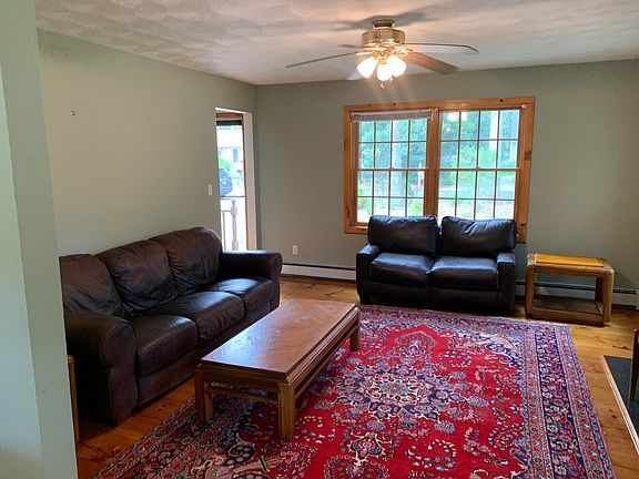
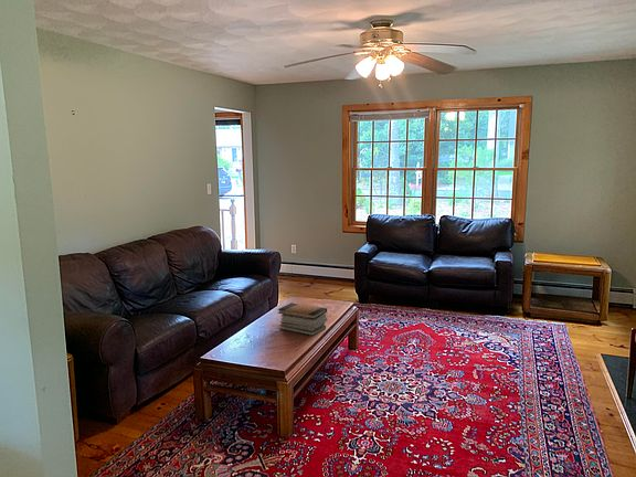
+ book stack (303, 318)
